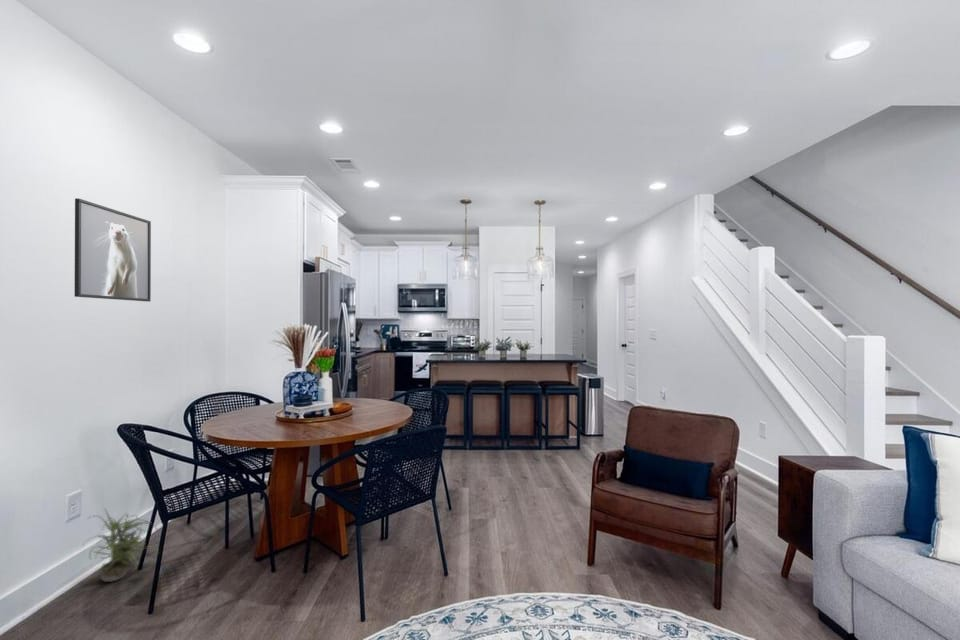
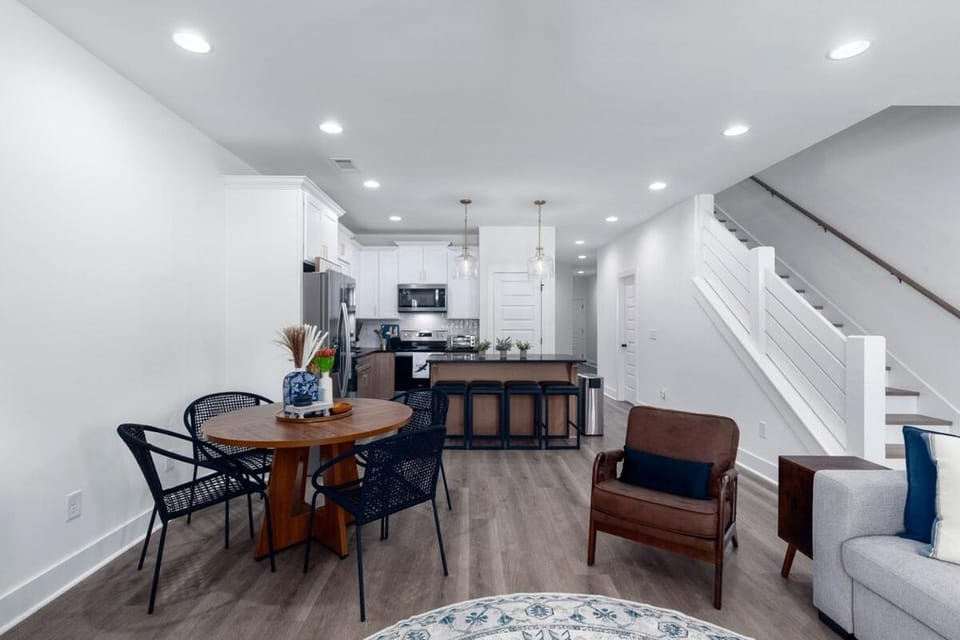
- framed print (116, 255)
- potted plant (118, 541)
